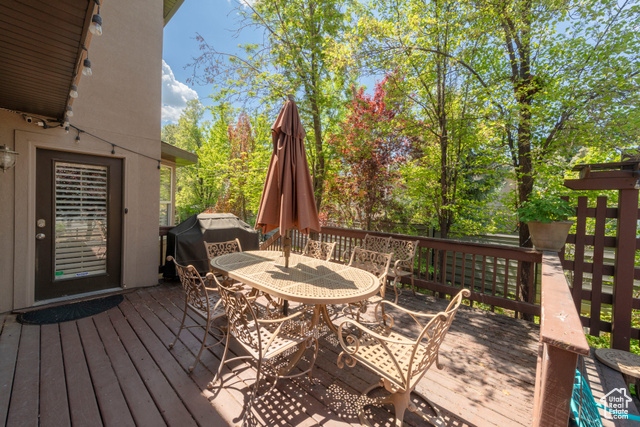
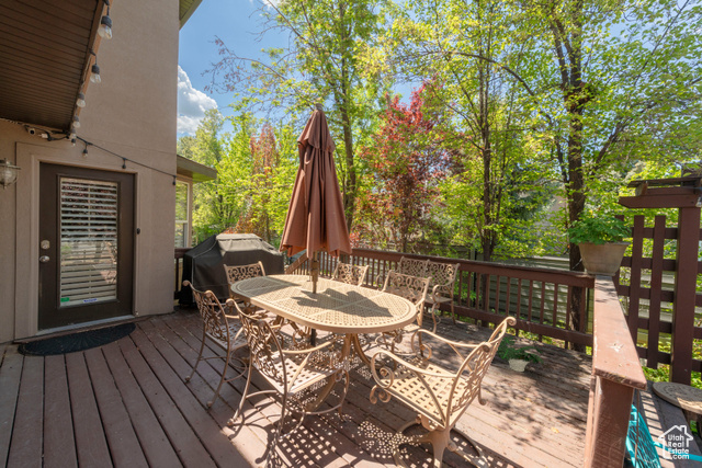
+ potted plant (511, 354)
